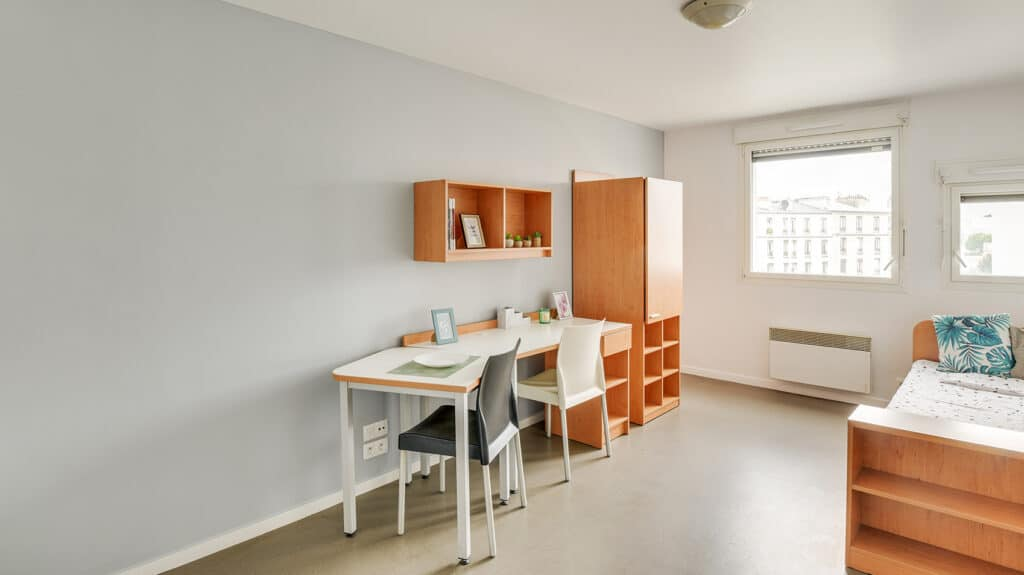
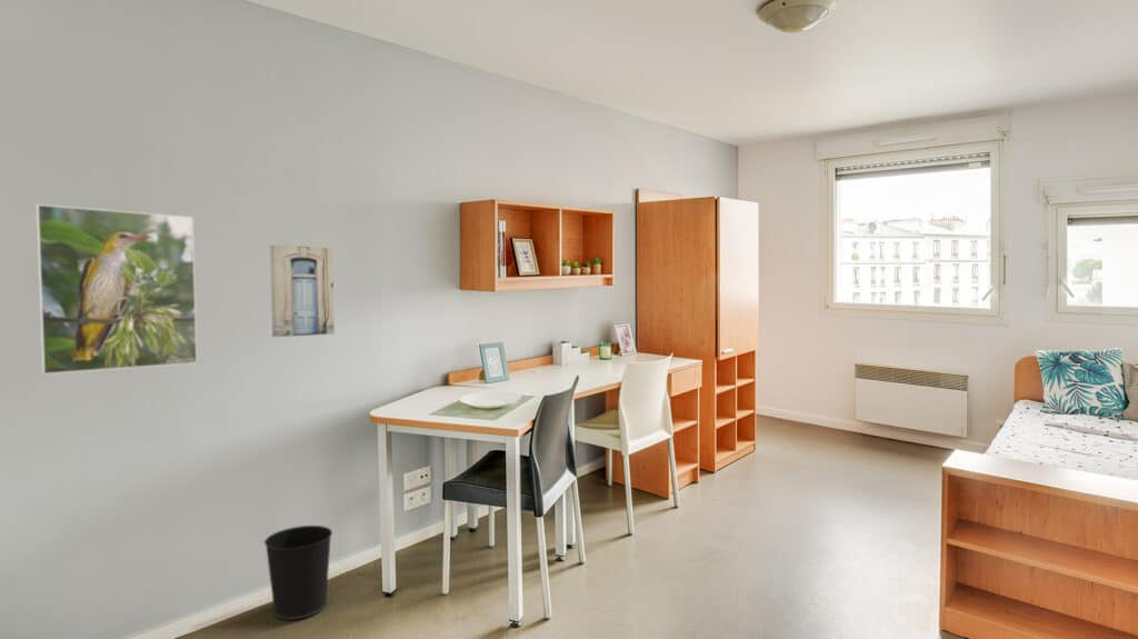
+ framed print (122, 290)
+ wastebasket (299, 571)
+ wall art (302, 290)
